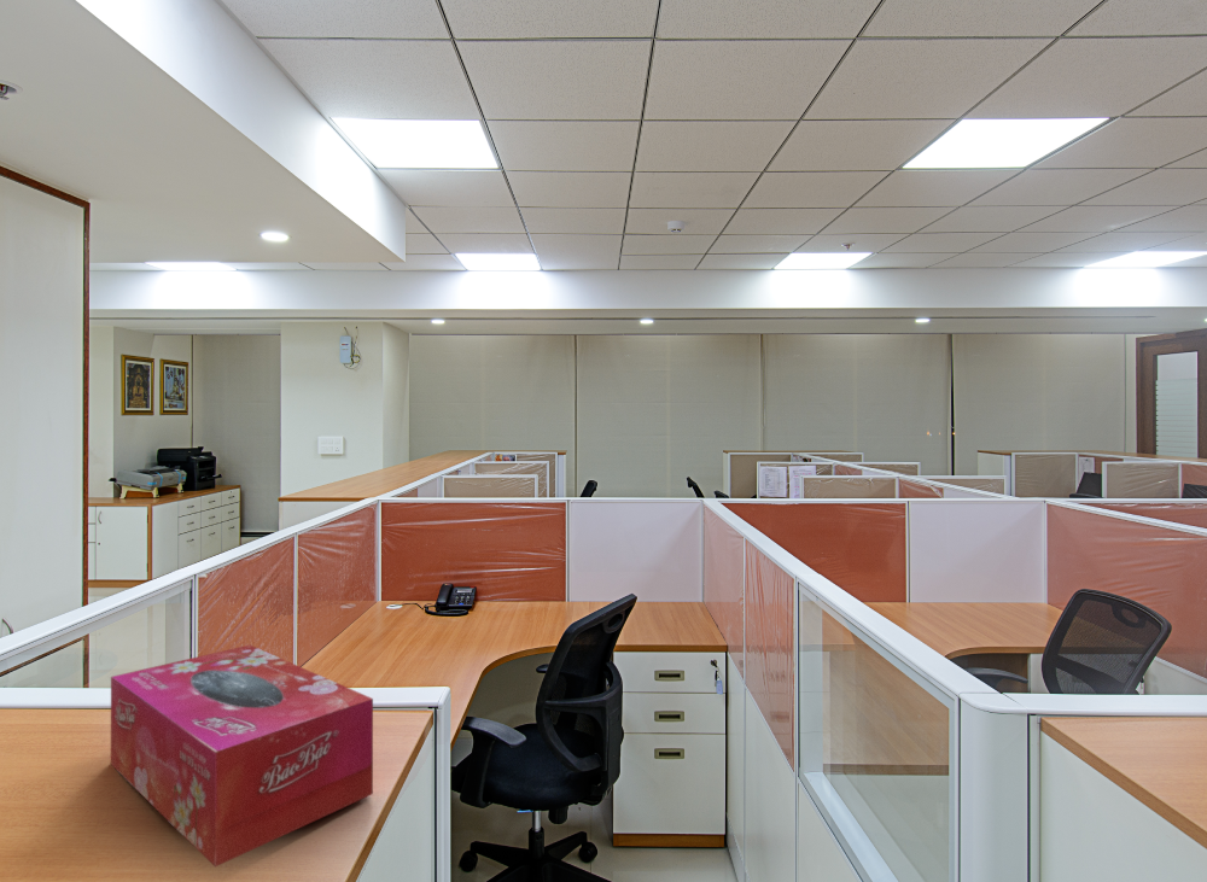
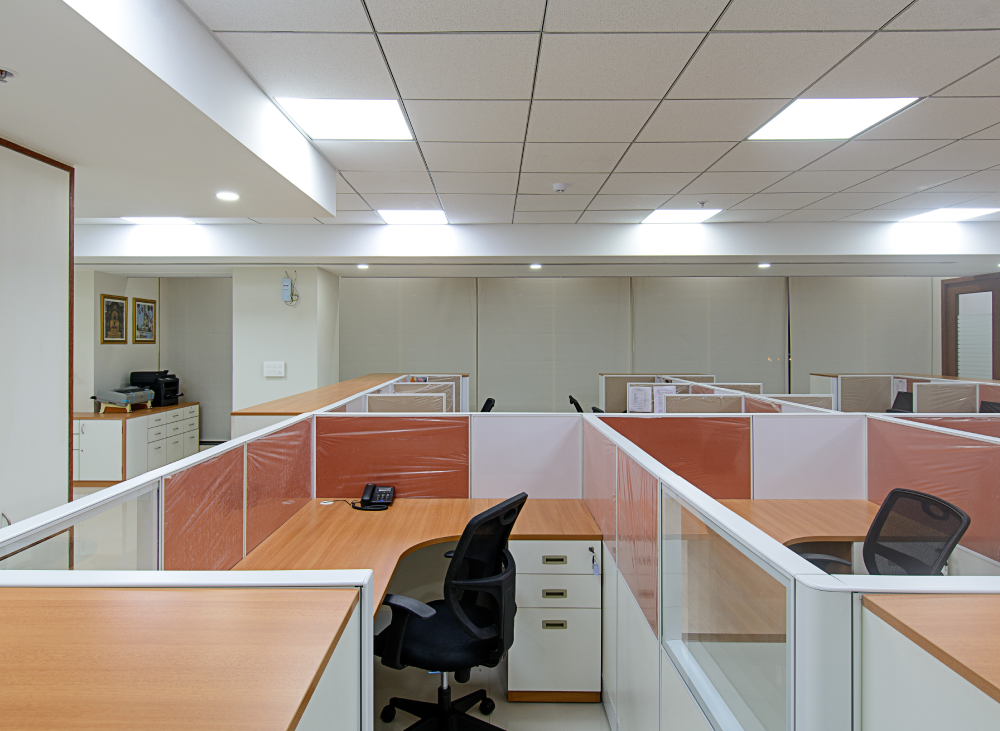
- tissue box (235, 732)
